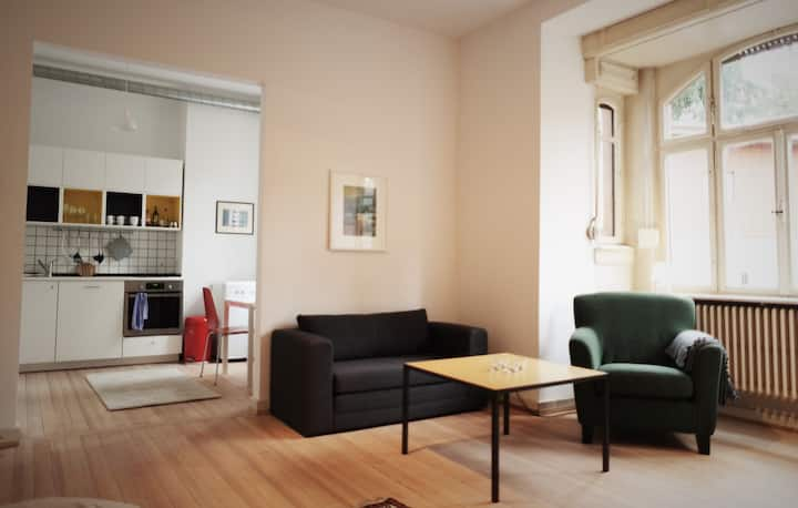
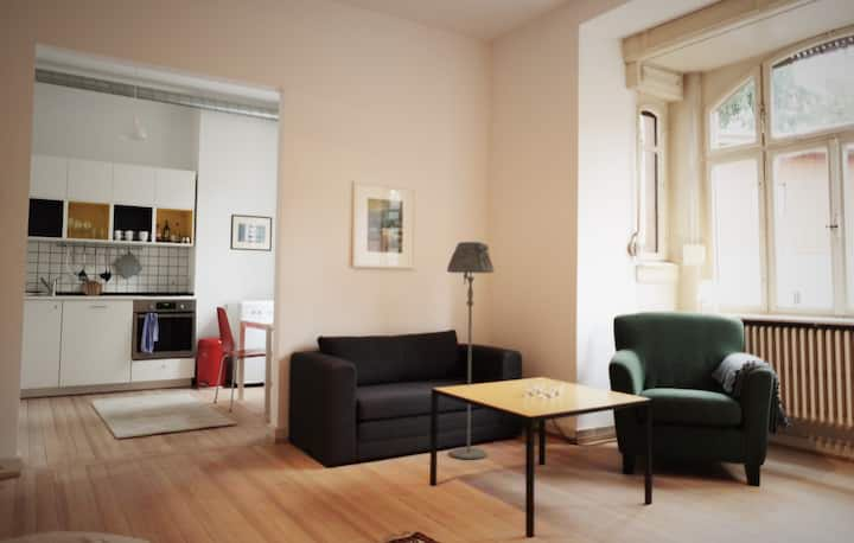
+ floor lamp (469, 347)
